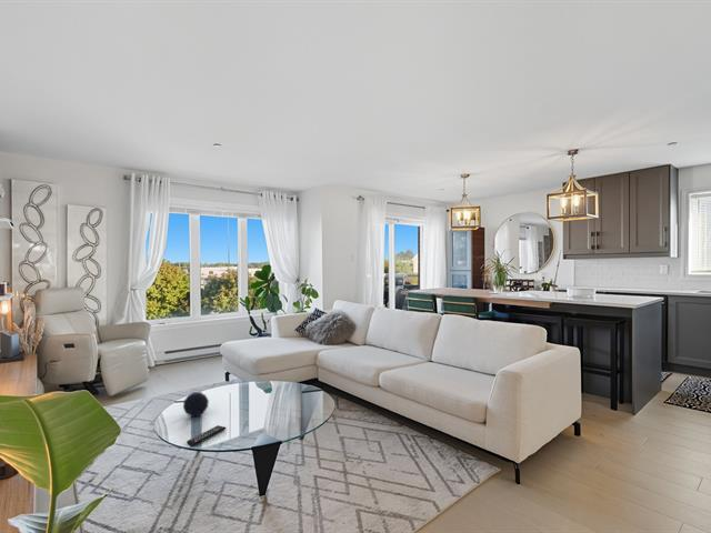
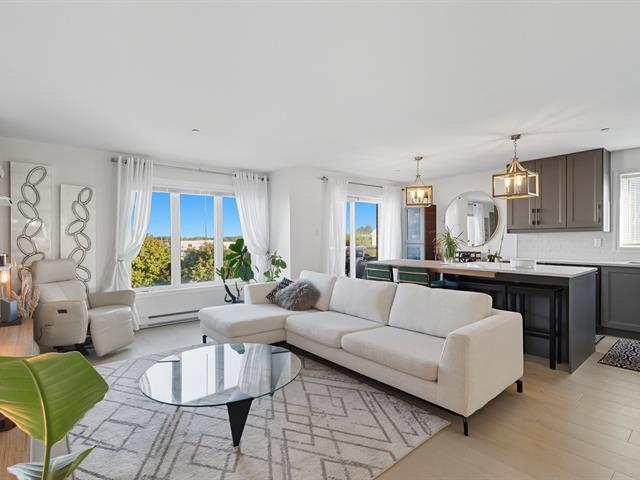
- decorative orb (196, 404)
- remote control (207, 434)
